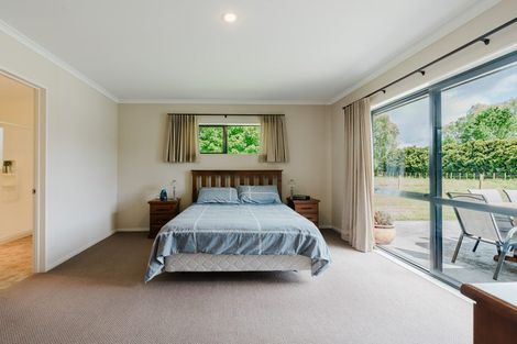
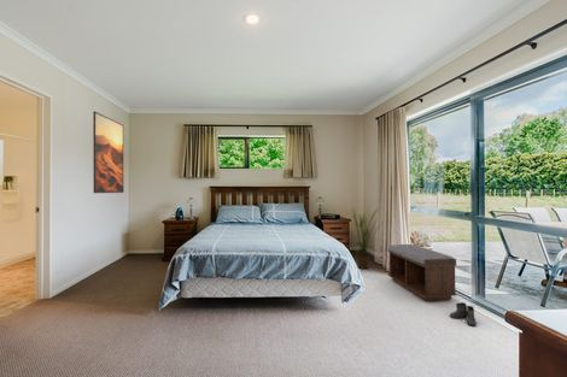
+ bench (417, 269)
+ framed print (110, 155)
+ boots (463, 312)
+ house plant (364, 236)
